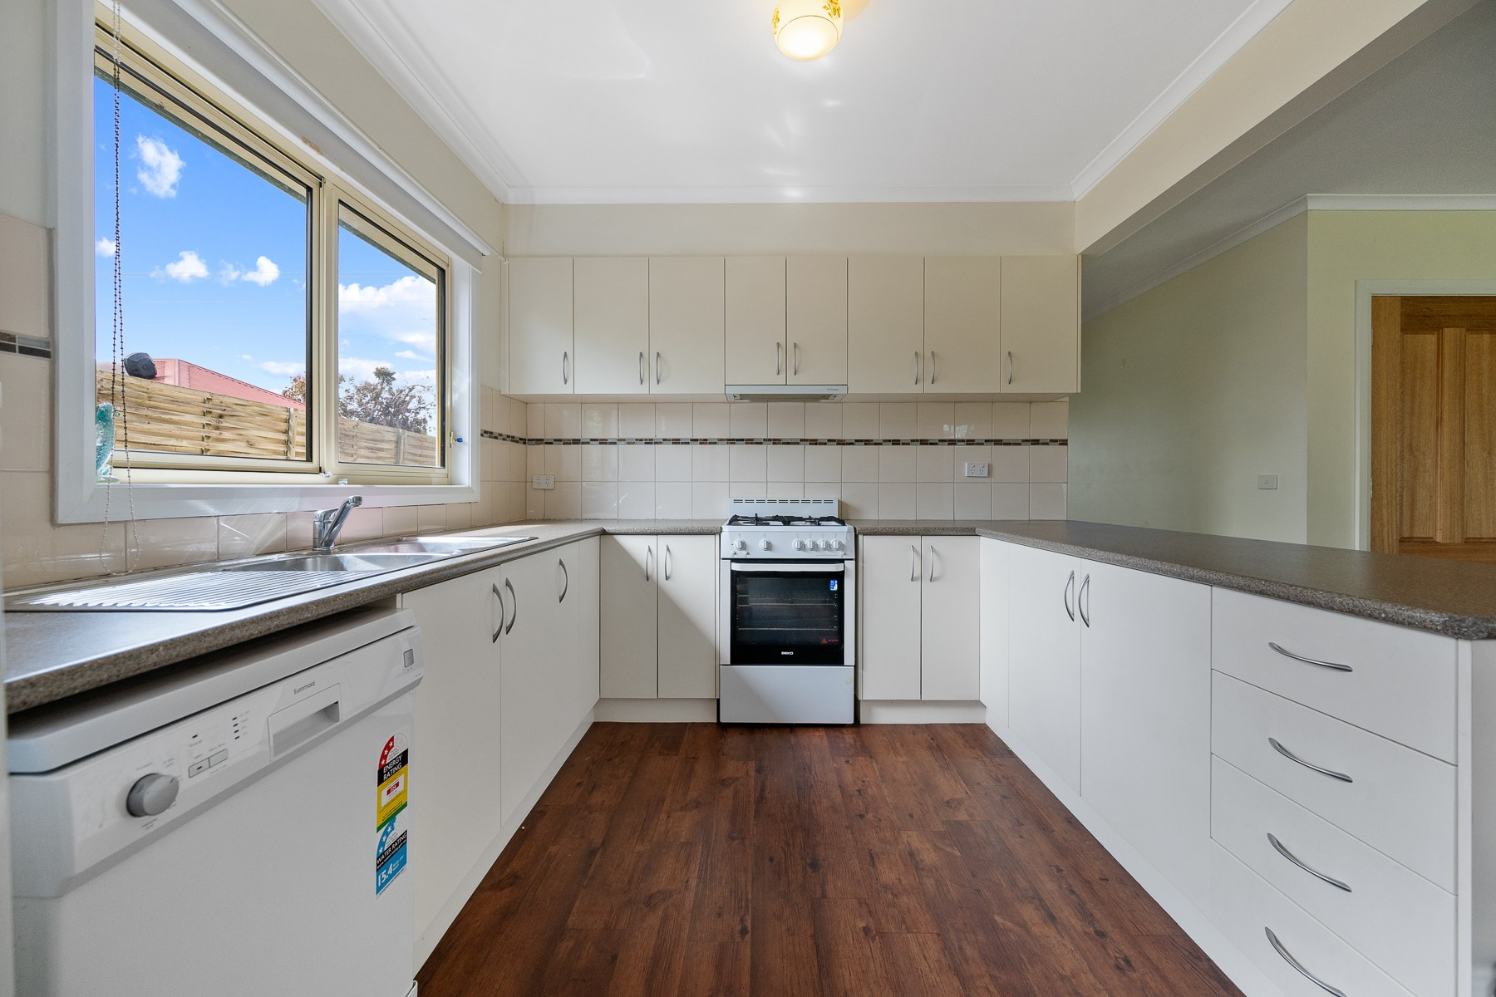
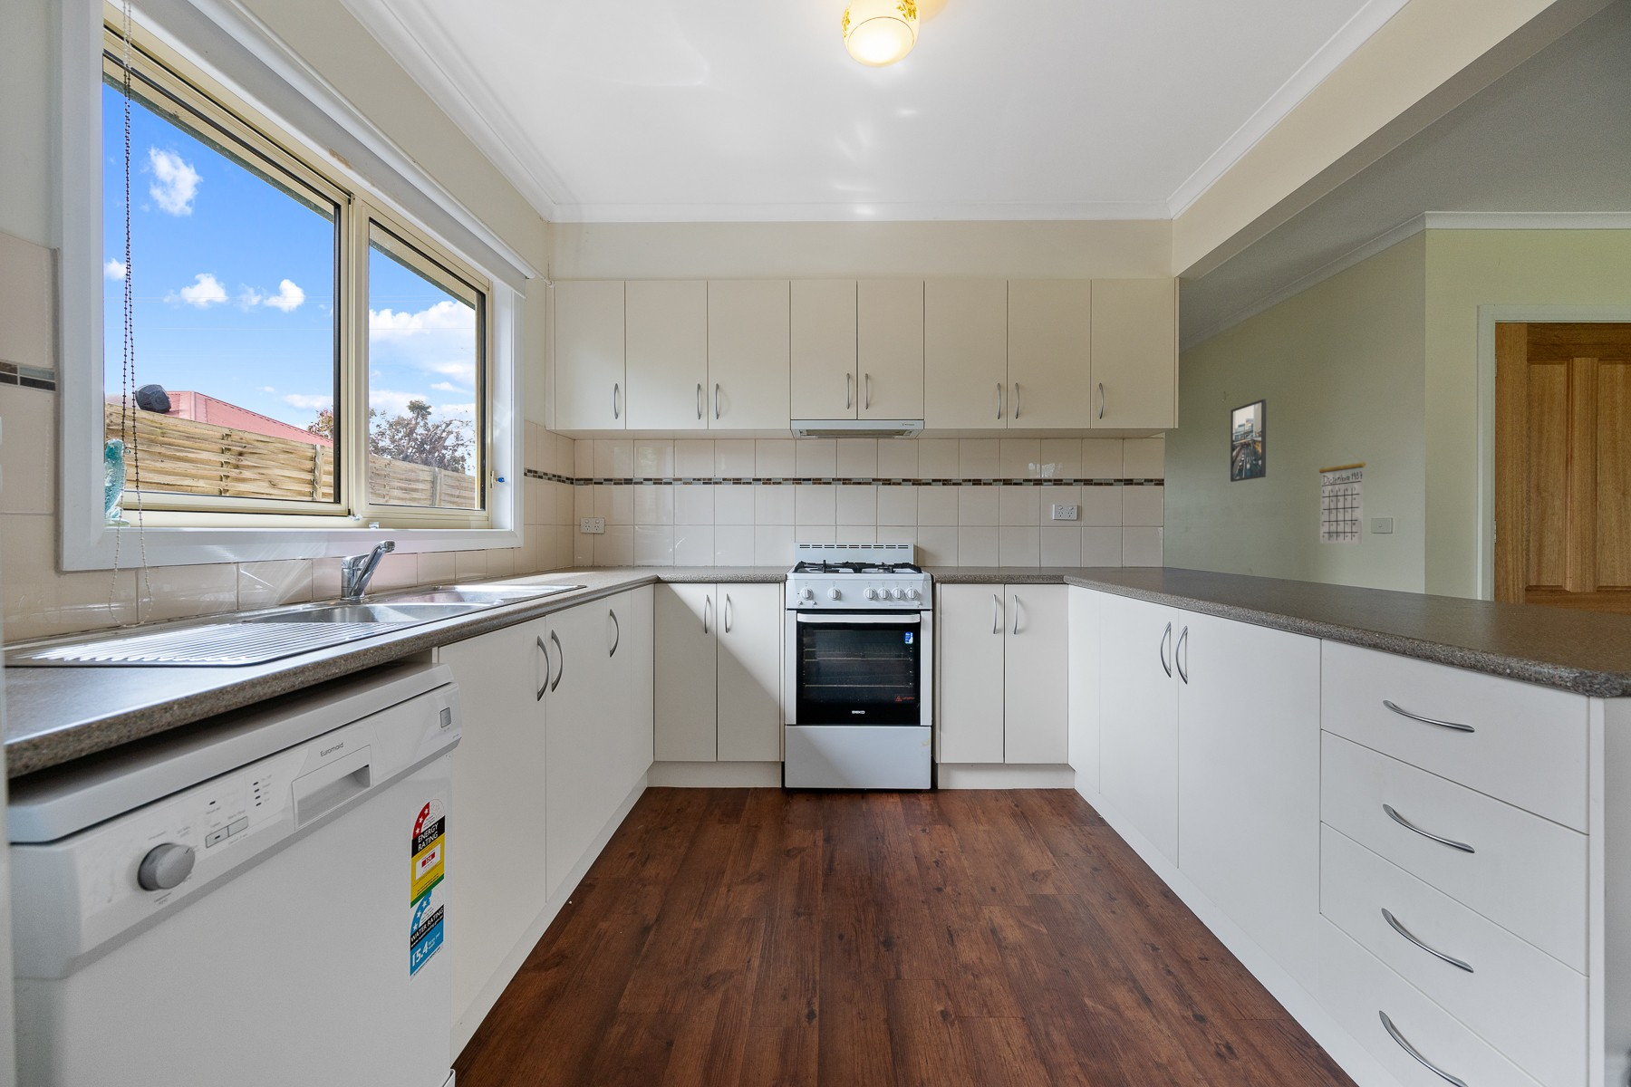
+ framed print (1246, 442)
+ calendar (1341, 495)
